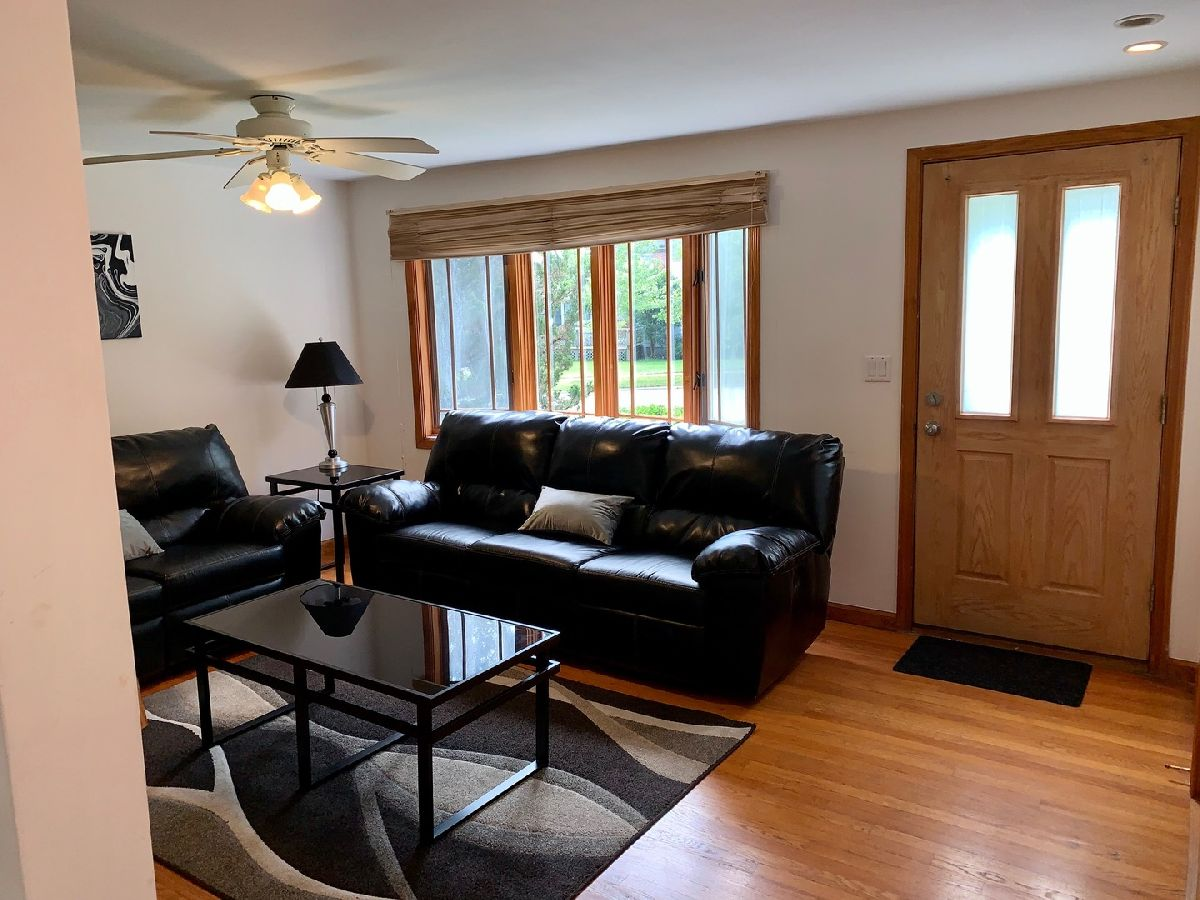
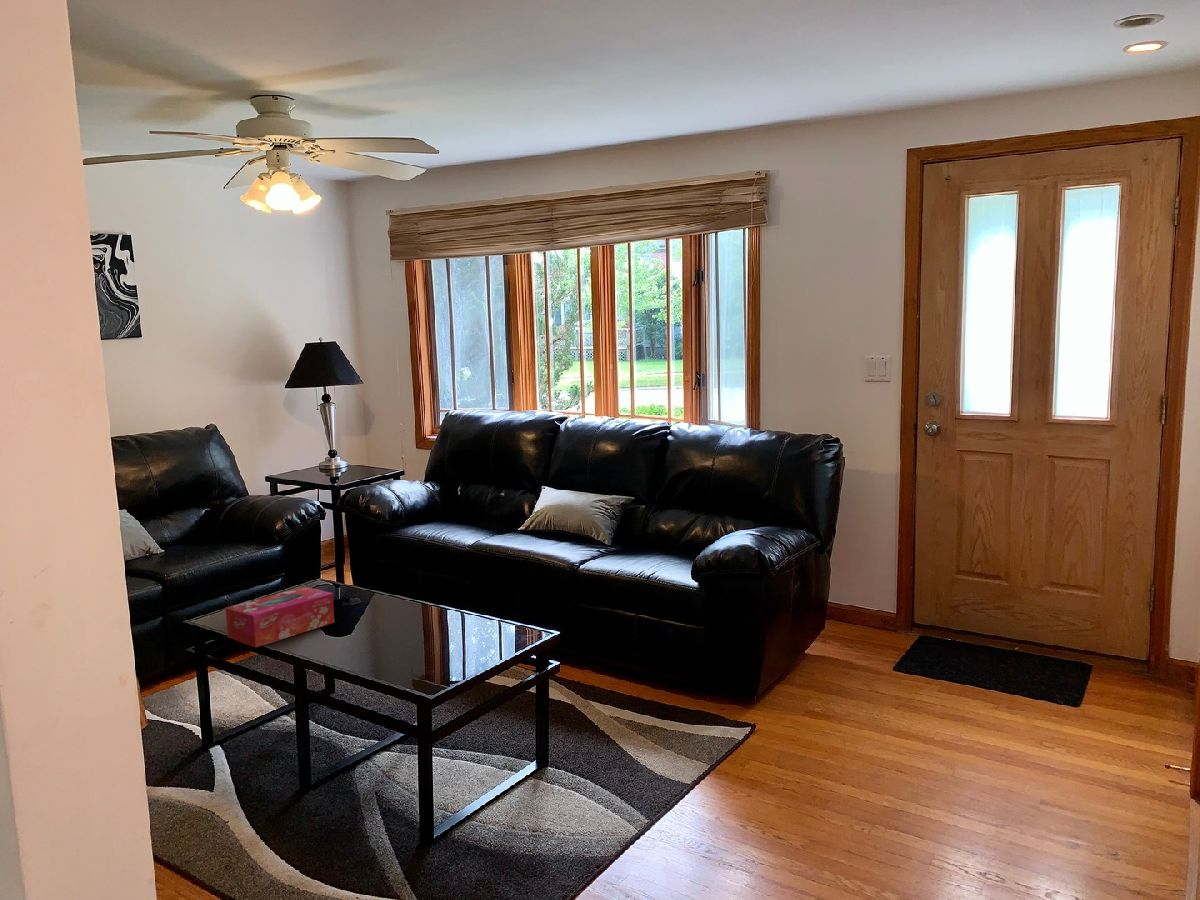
+ tissue box (281, 615)
